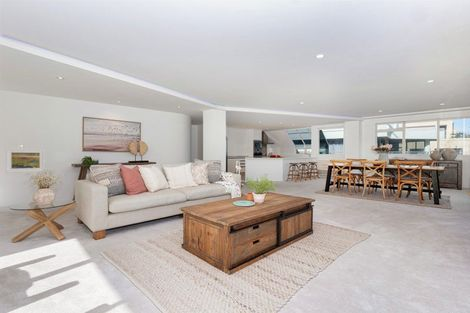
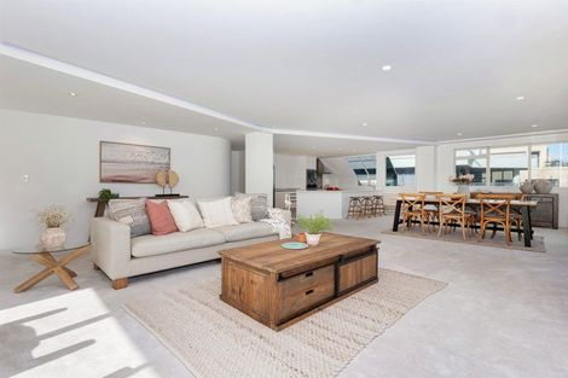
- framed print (25, 160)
